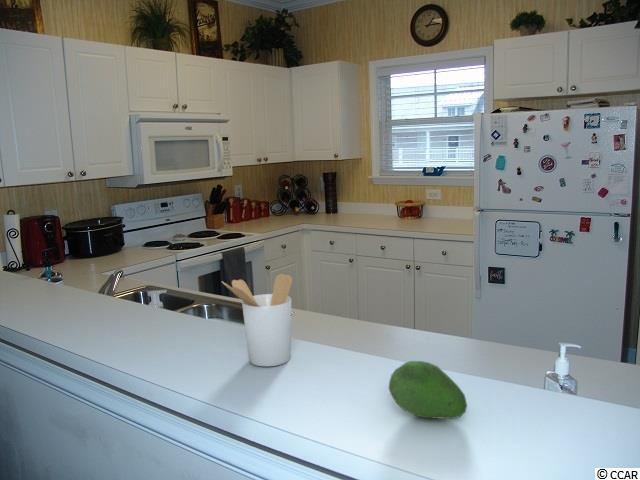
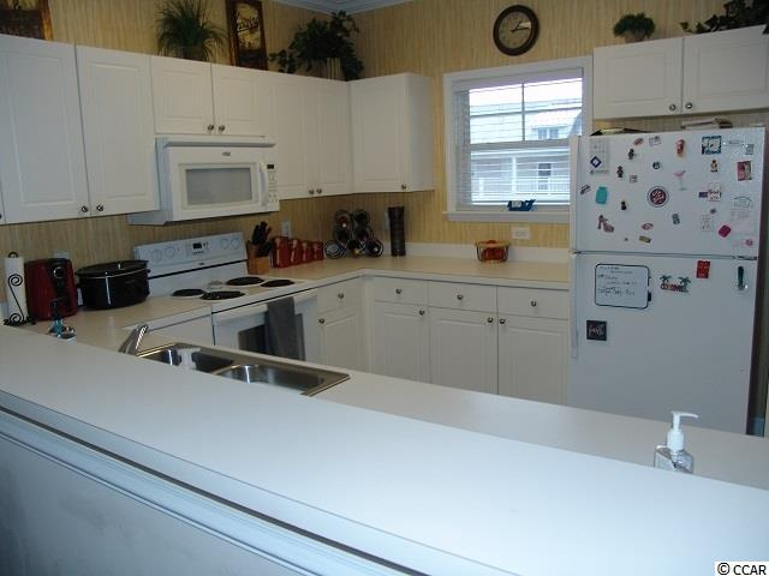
- fruit (427, 389)
- utensil holder (257, 318)
